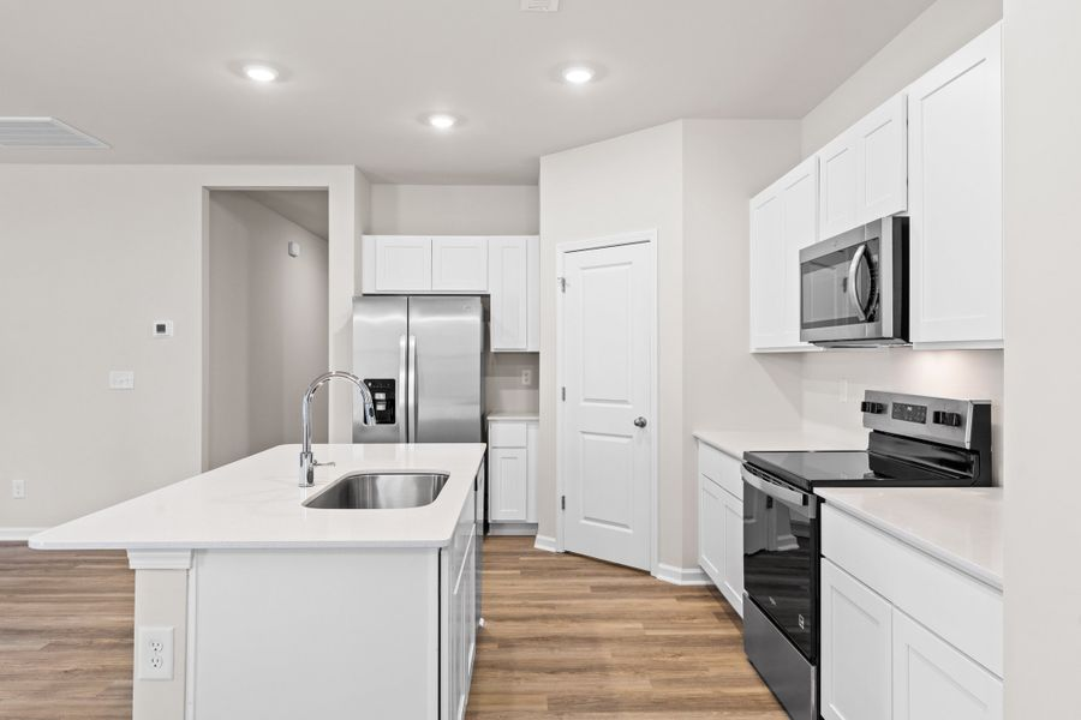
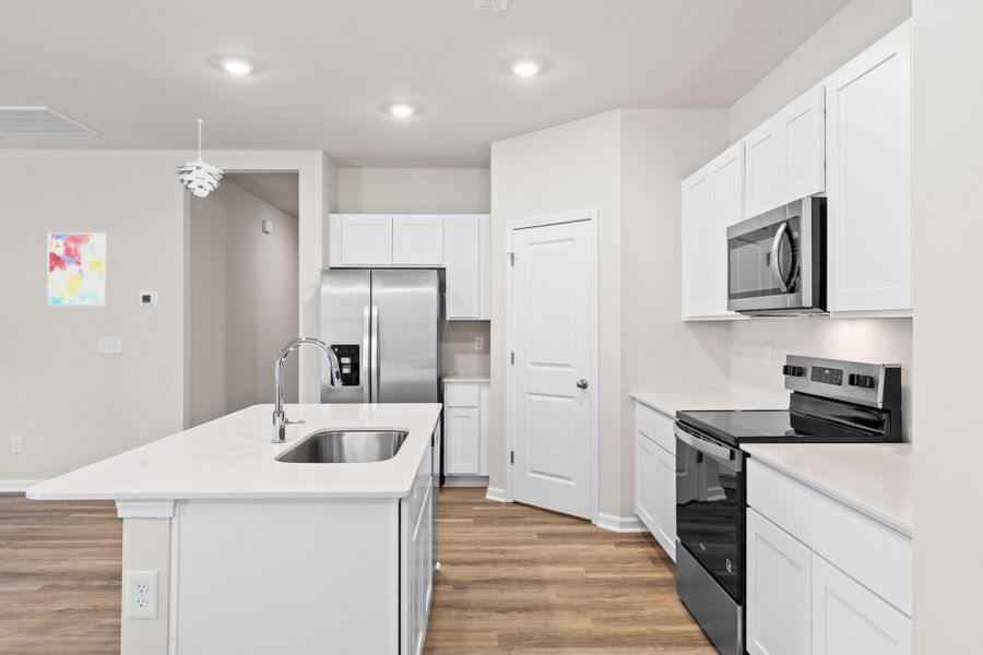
+ pendant light (200, 158)
+ wall art (76, 269)
